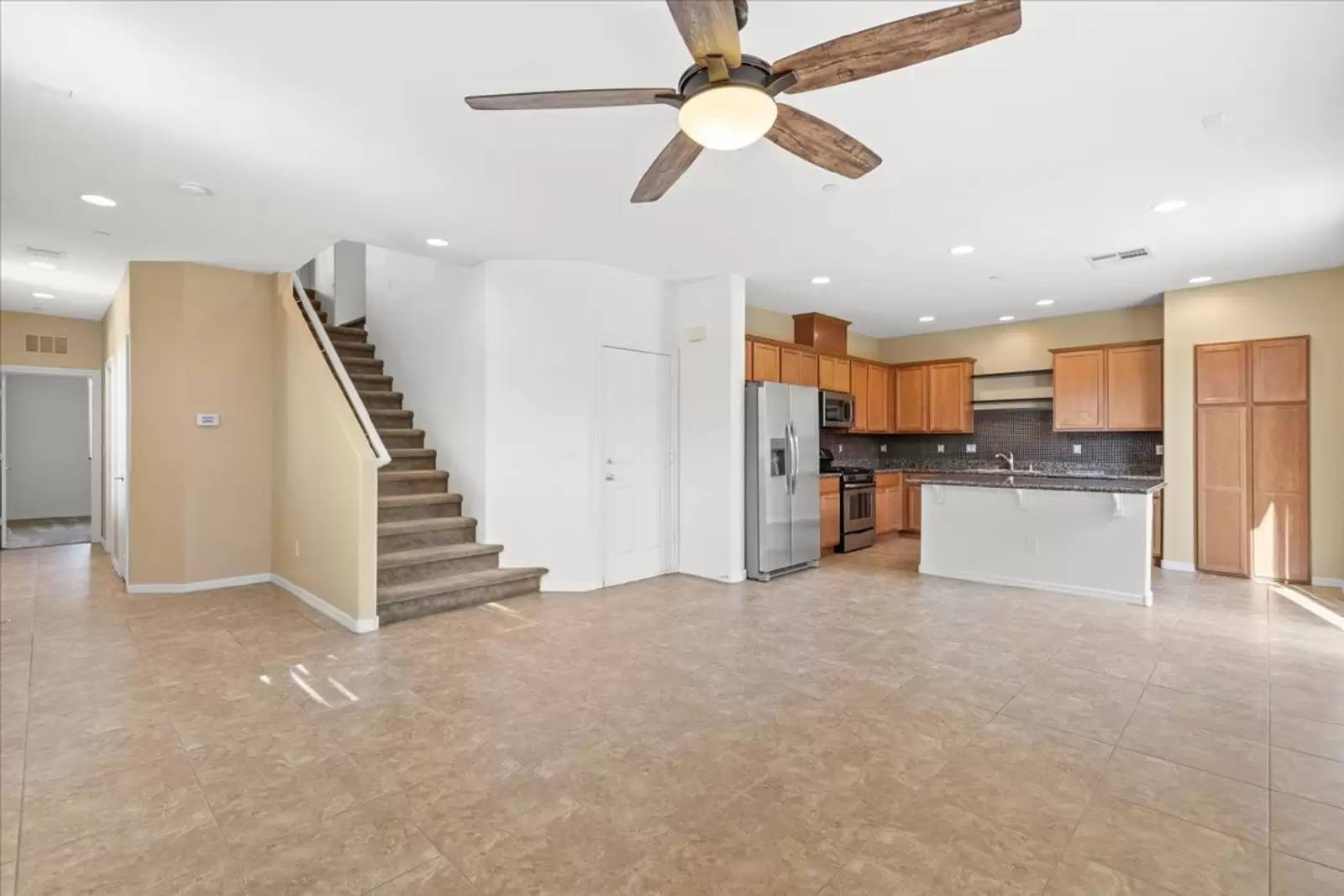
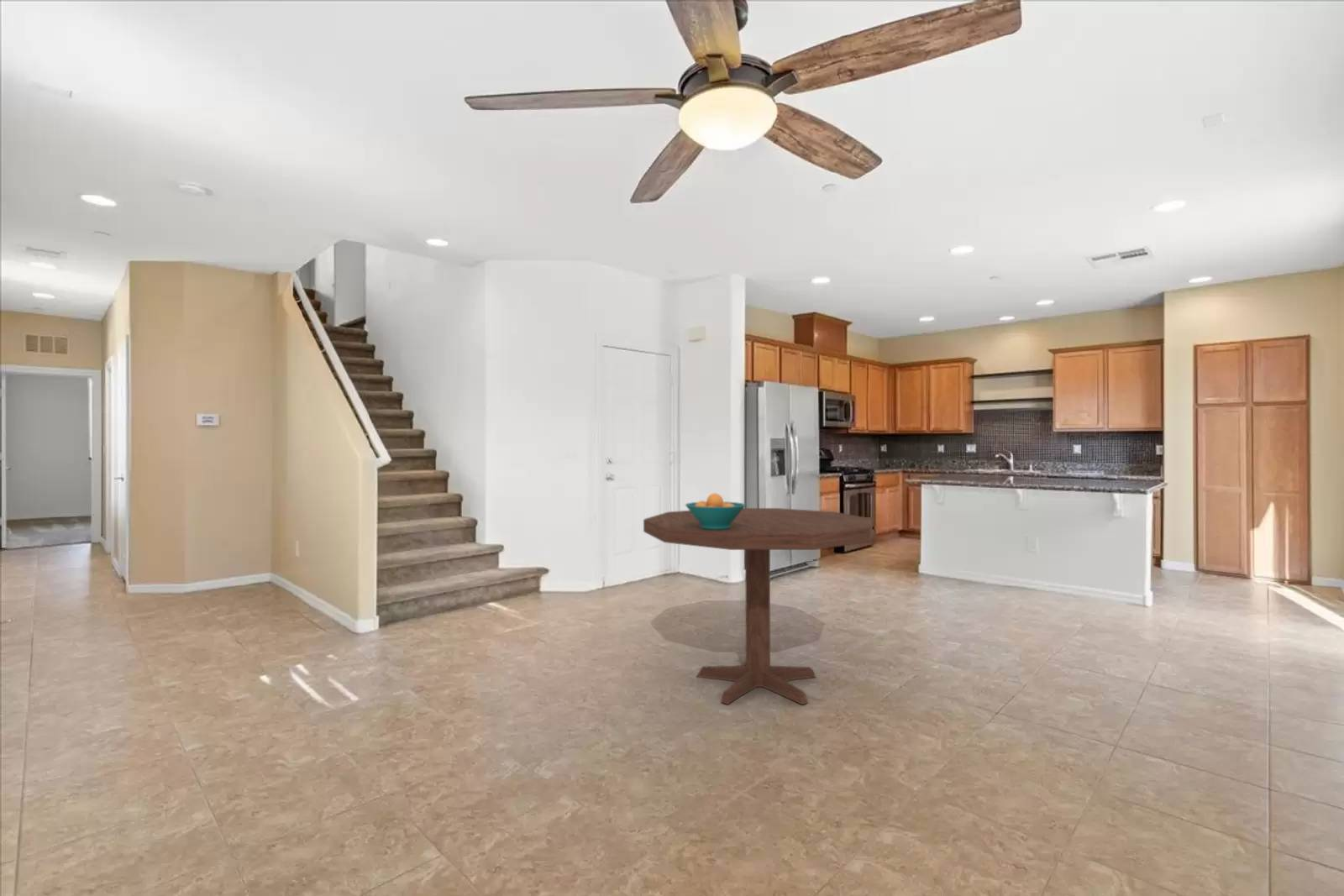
+ fruit bowl (715, 510)
+ dining table (758, 600)
